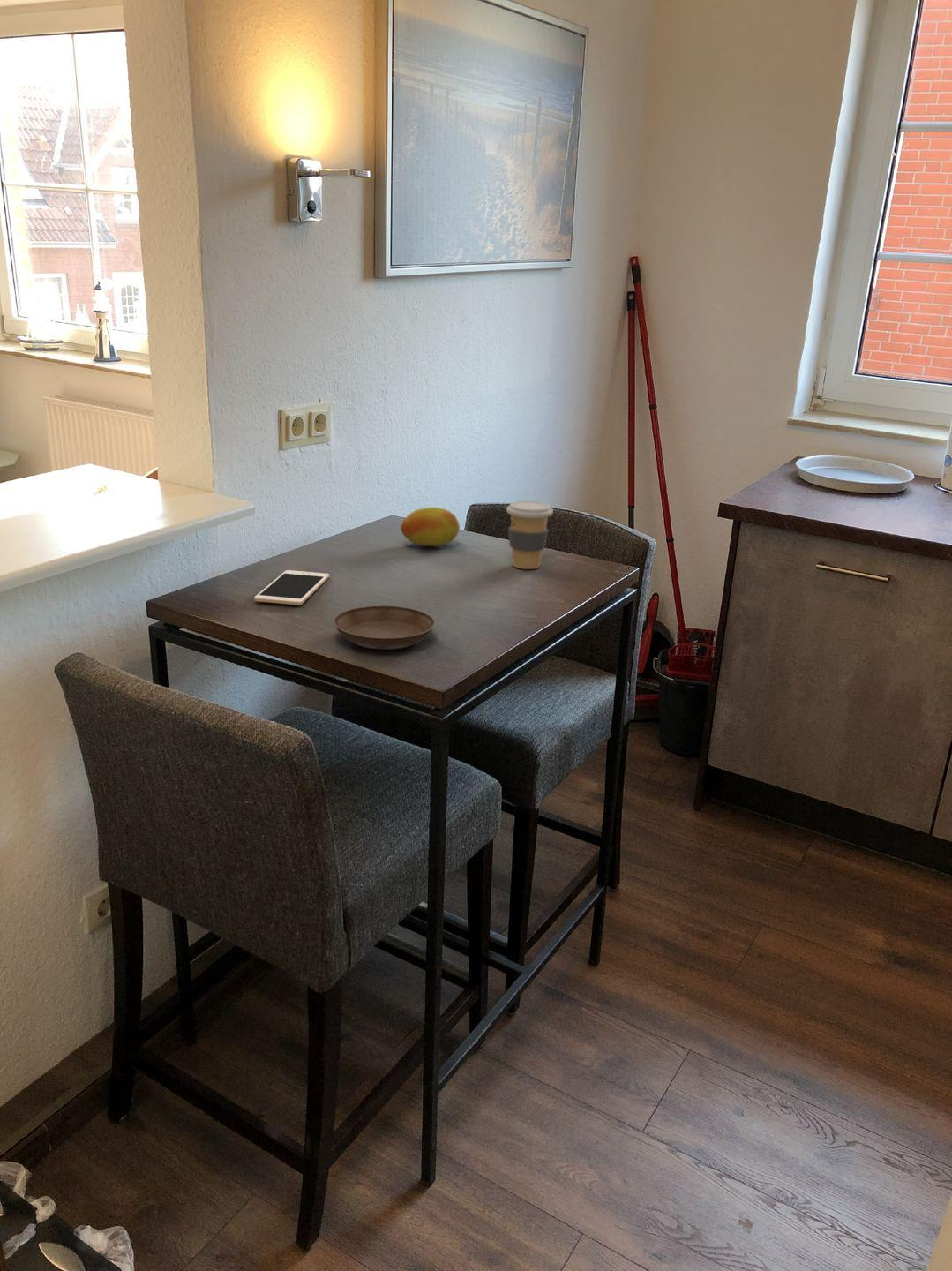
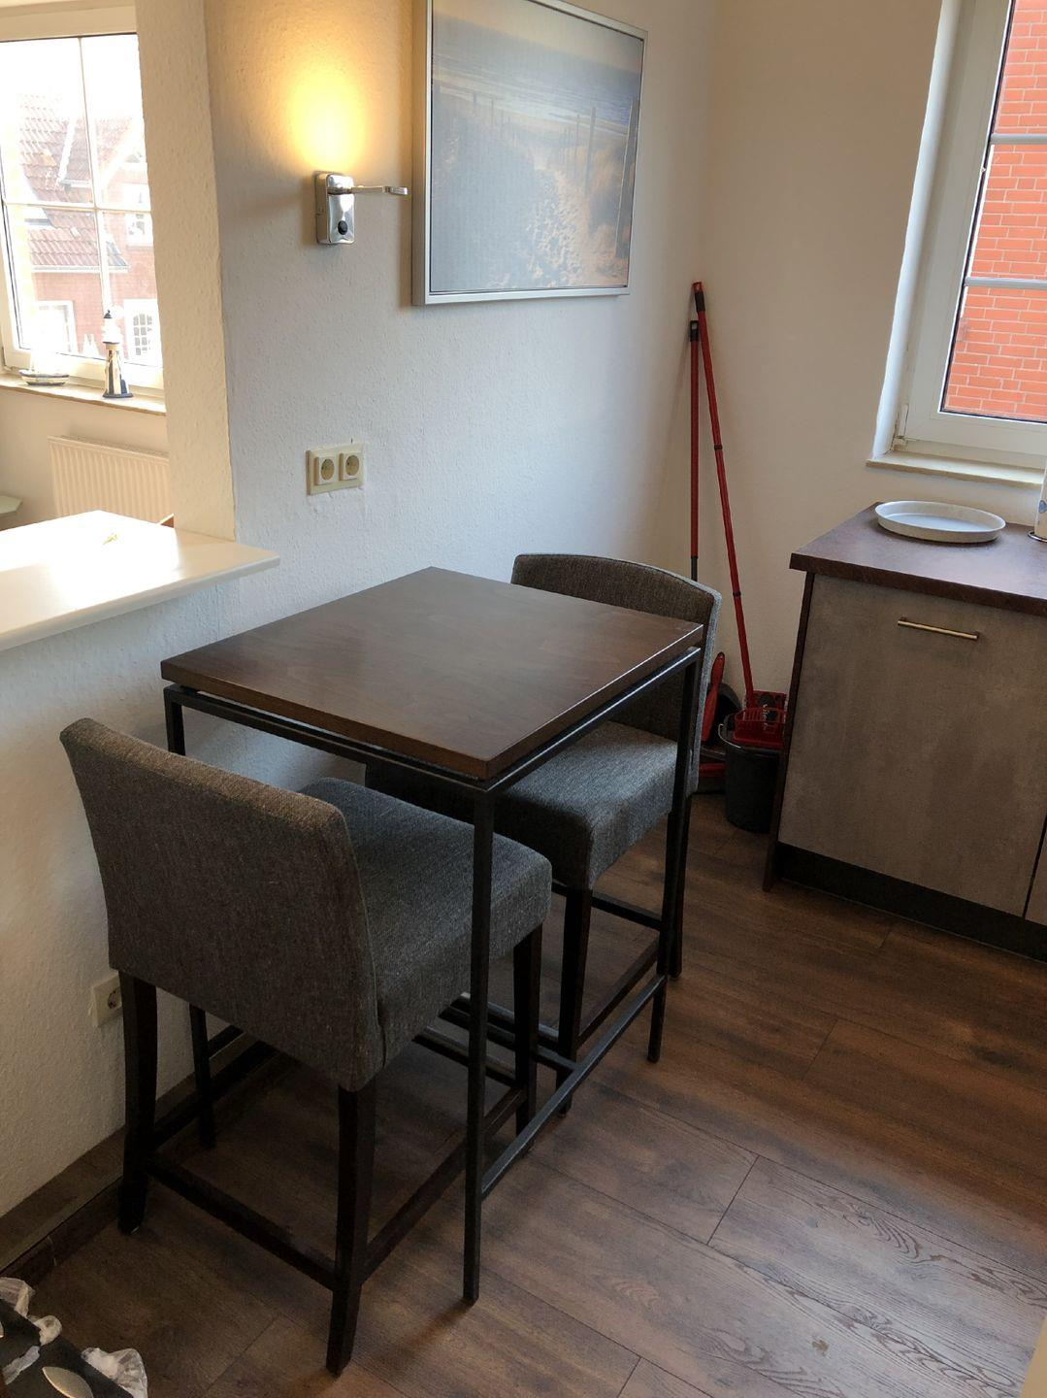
- saucer (384, 628)
- coffee cup (528, 535)
- cell phone (293, 586)
- fruit (431, 526)
